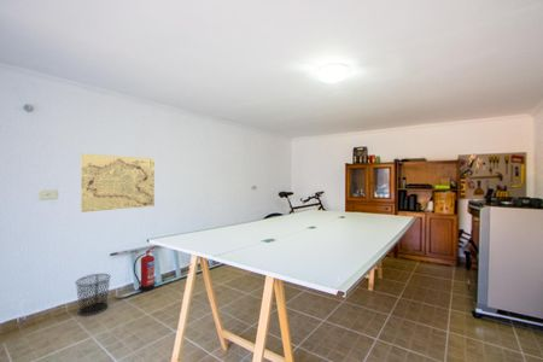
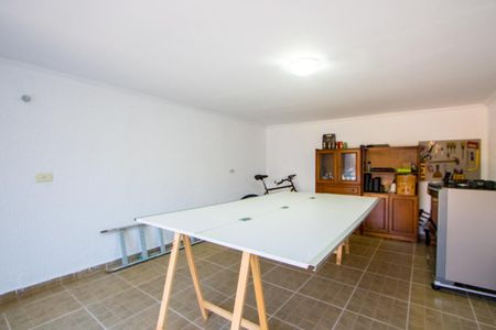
- map (121, 182)
- waste bin (94, 293)
- fire extinguisher (145, 269)
